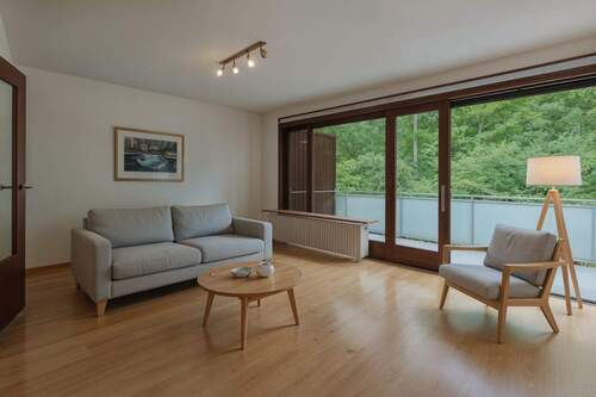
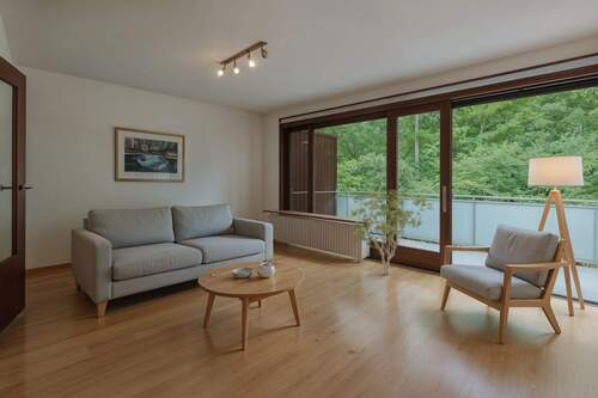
+ shrub (388, 231)
